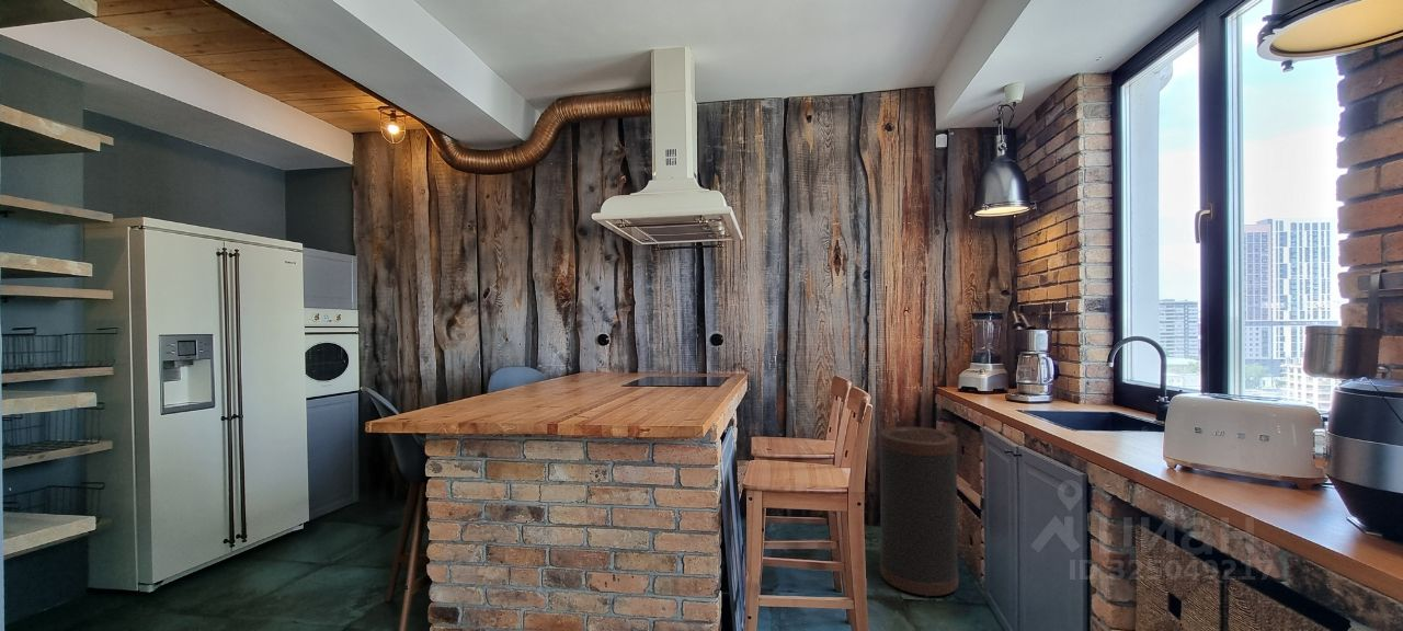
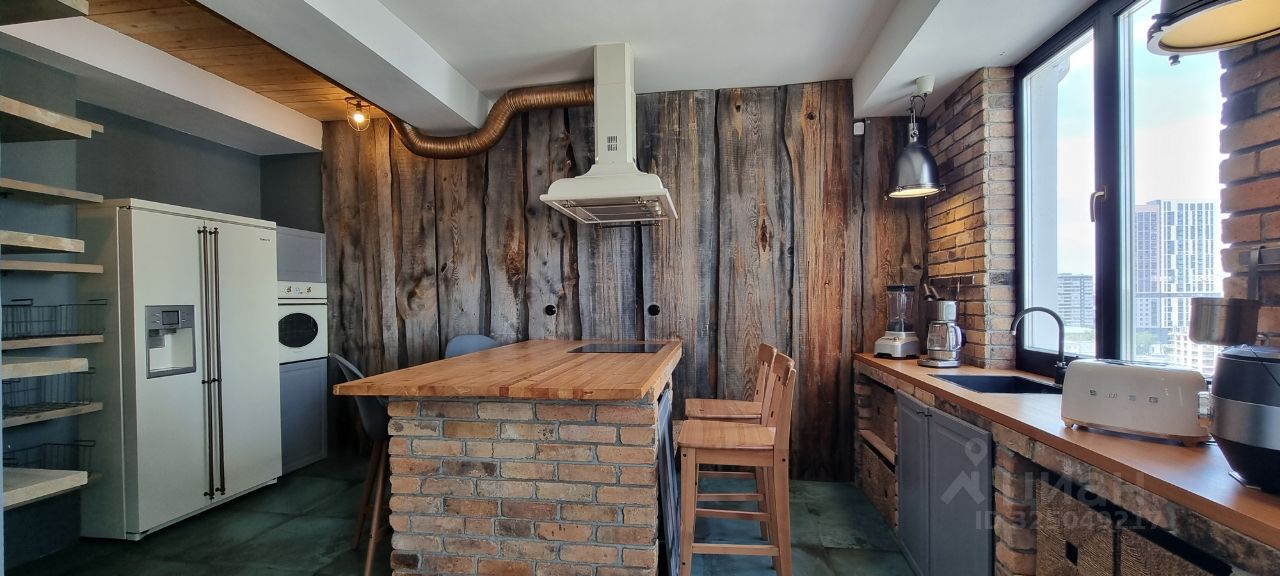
- trash can (917, 507)
